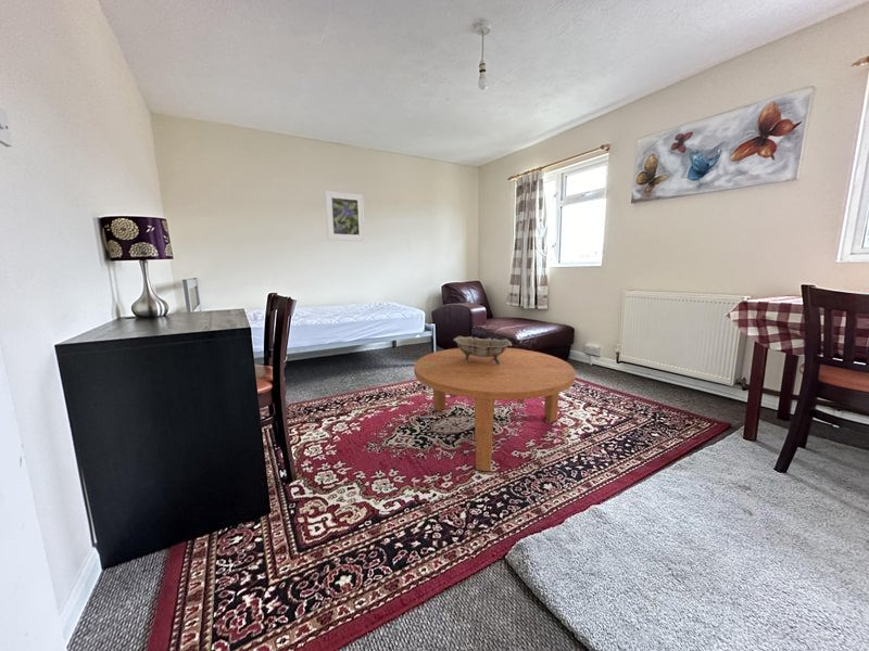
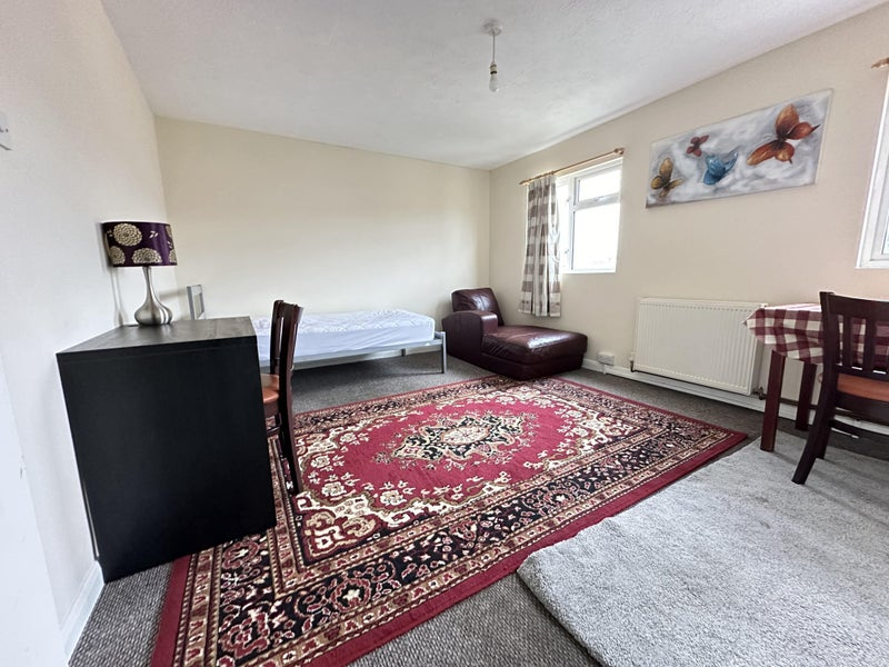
- coffee table (491, 396)
- decorative bowl (481, 349)
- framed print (345, 216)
